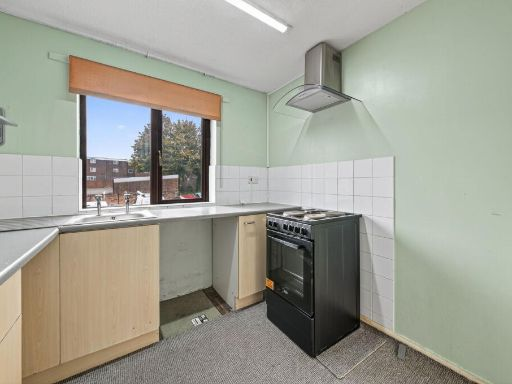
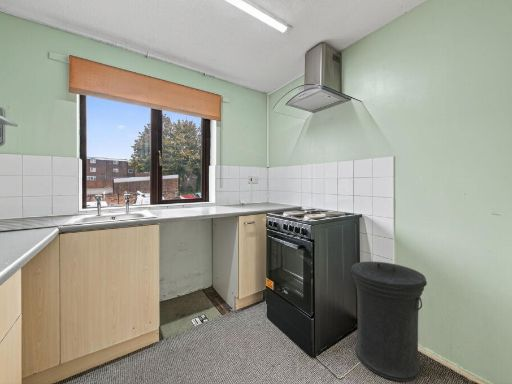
+ trash can (385, 311)
